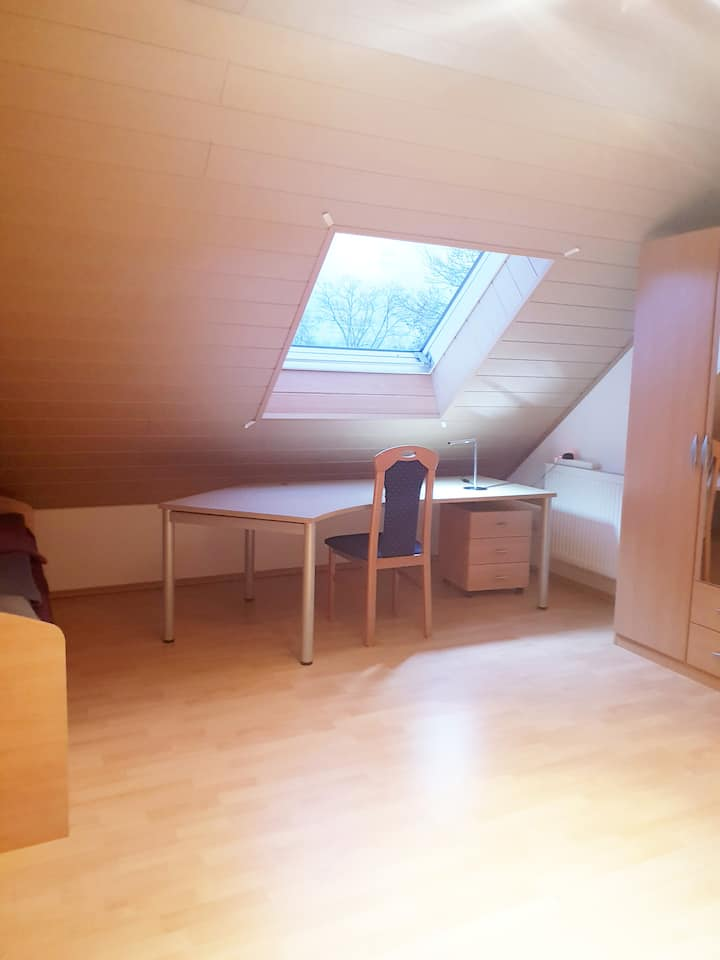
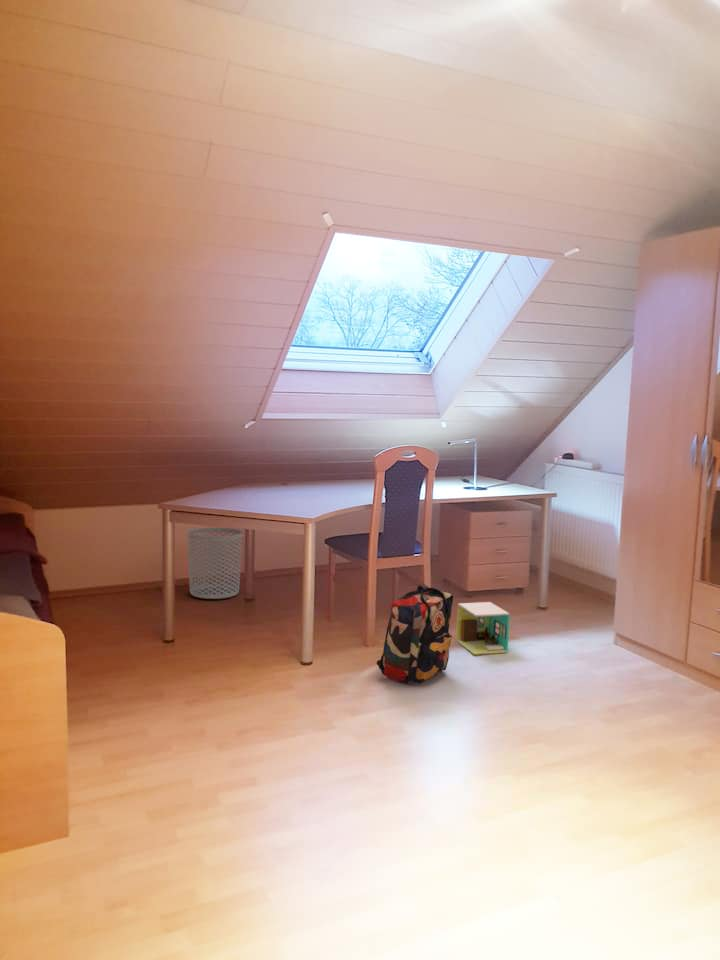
+ waste bin (214, 562)
+ toy house (482, 627)
+ backpack (416, 629)
